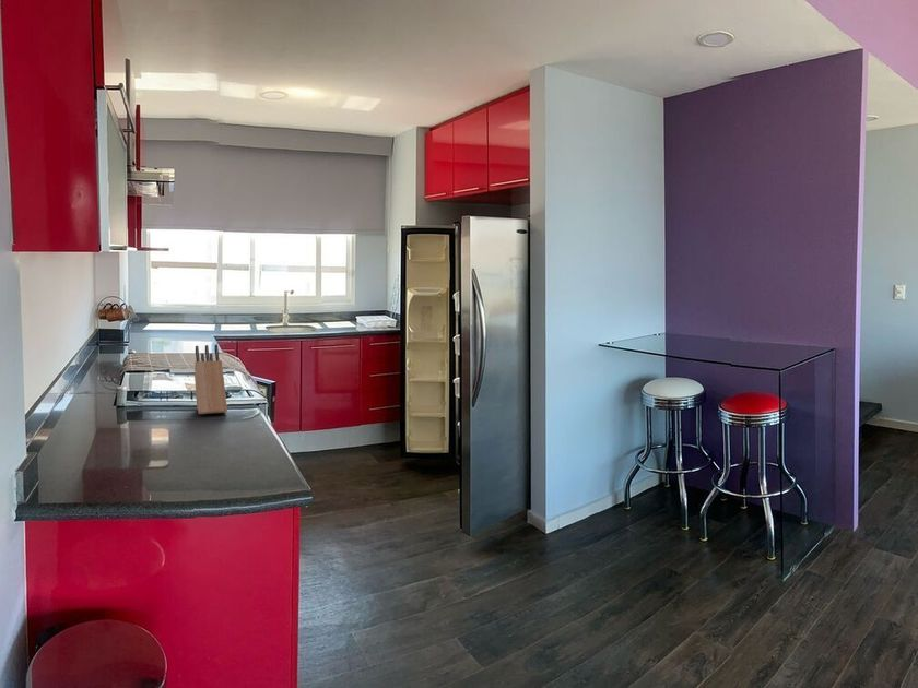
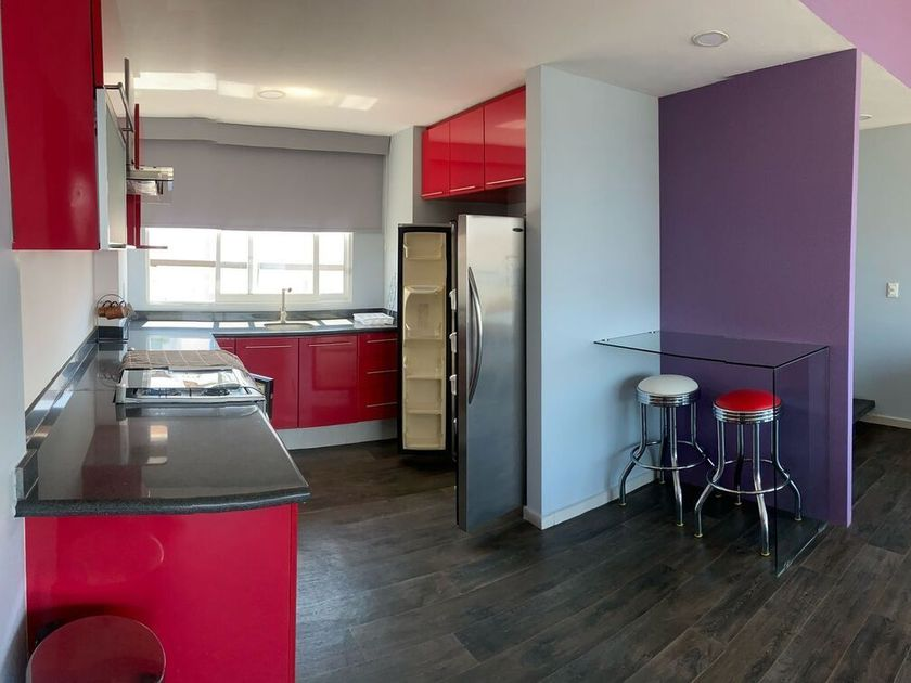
- knife block (209, 377)
